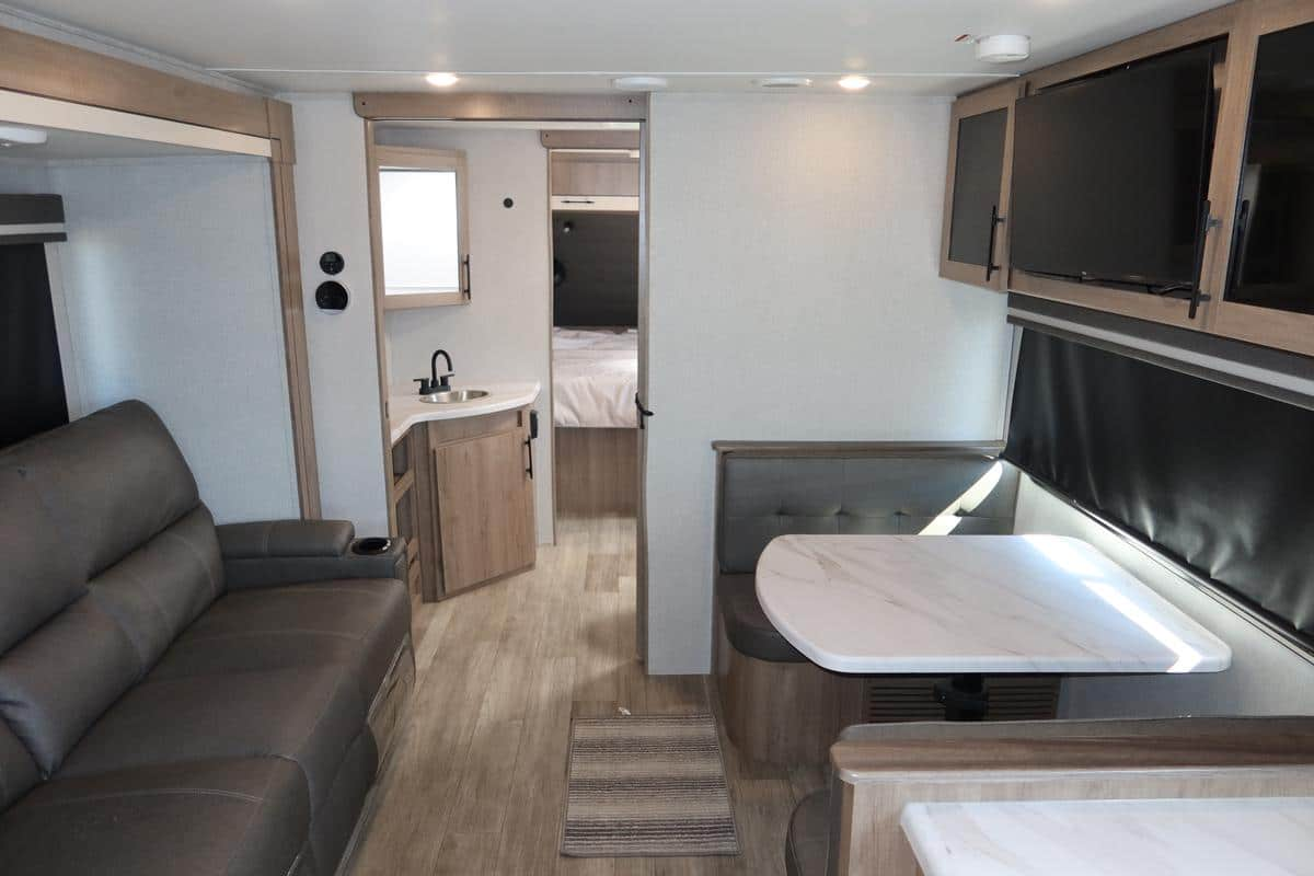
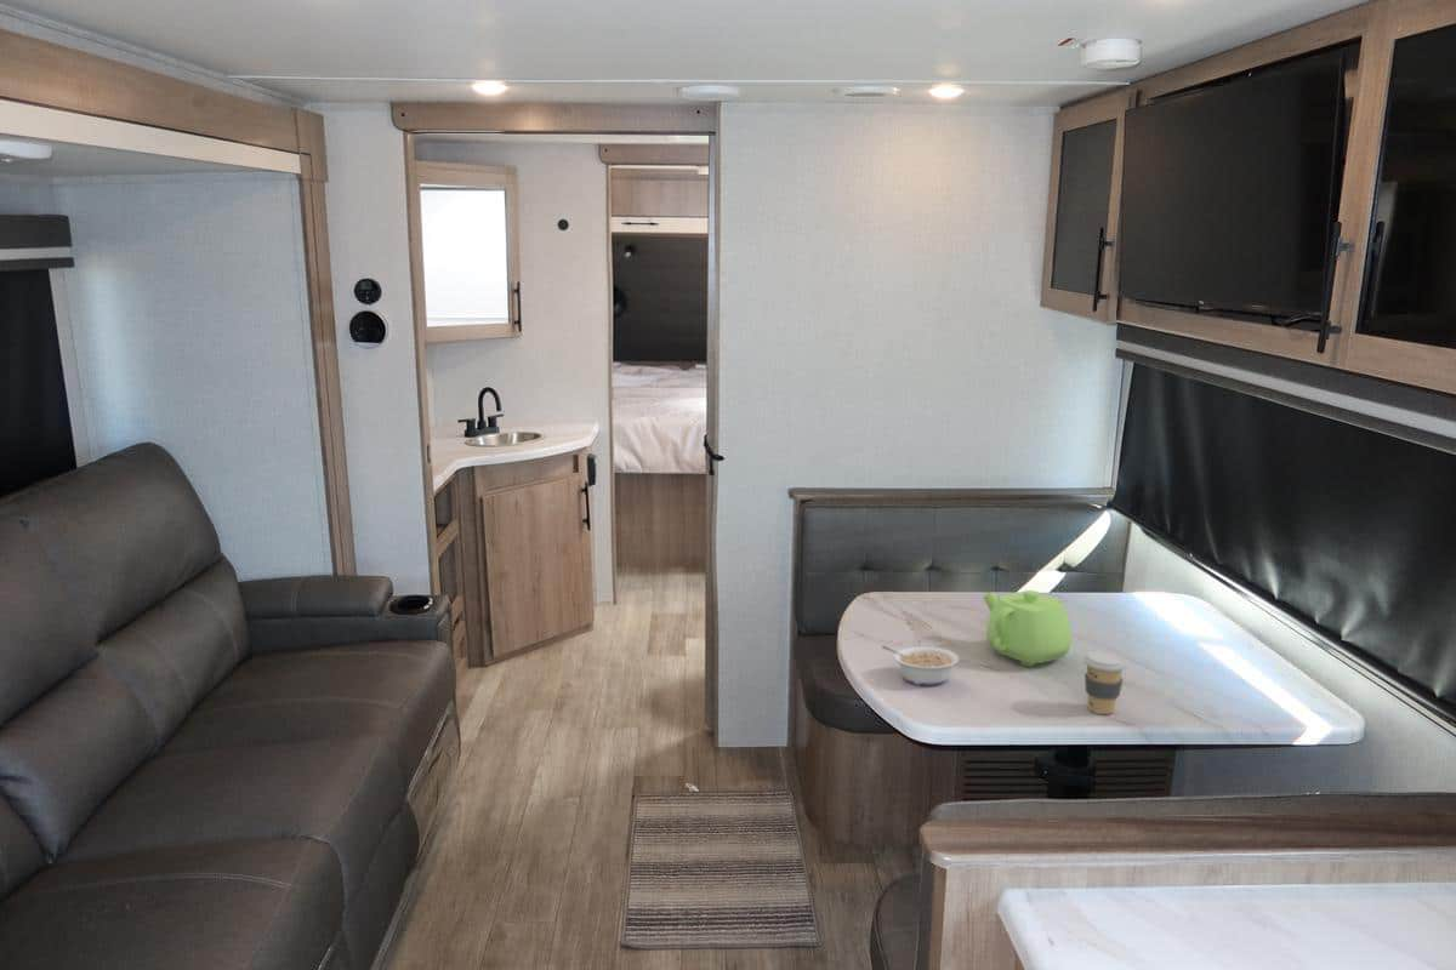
+ coffee cup (1103, 683)
+ teapot (1019, 620)
+ legume (923, 664)
